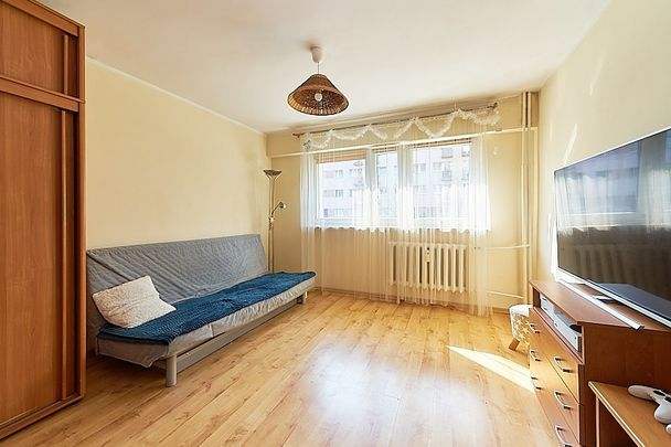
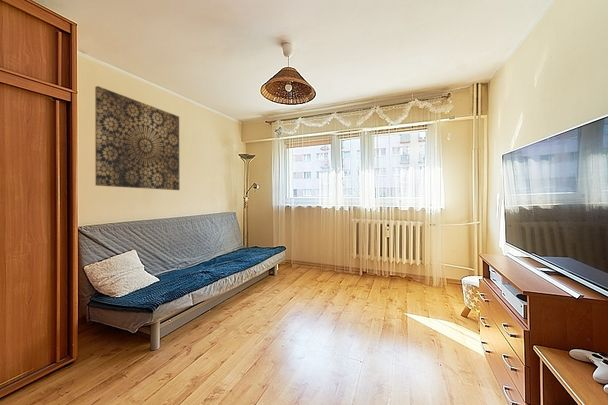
+ wall art (143, 145)
